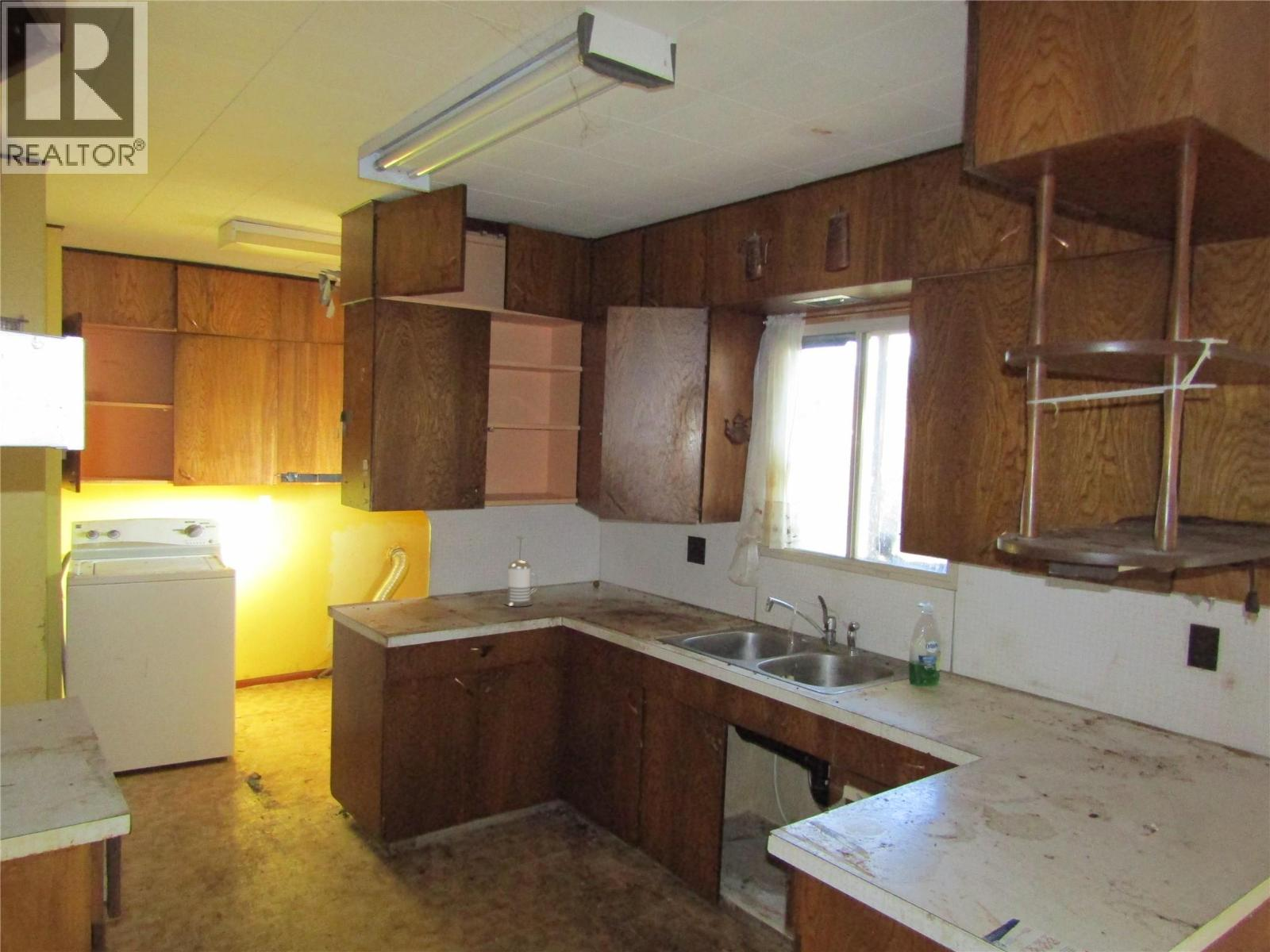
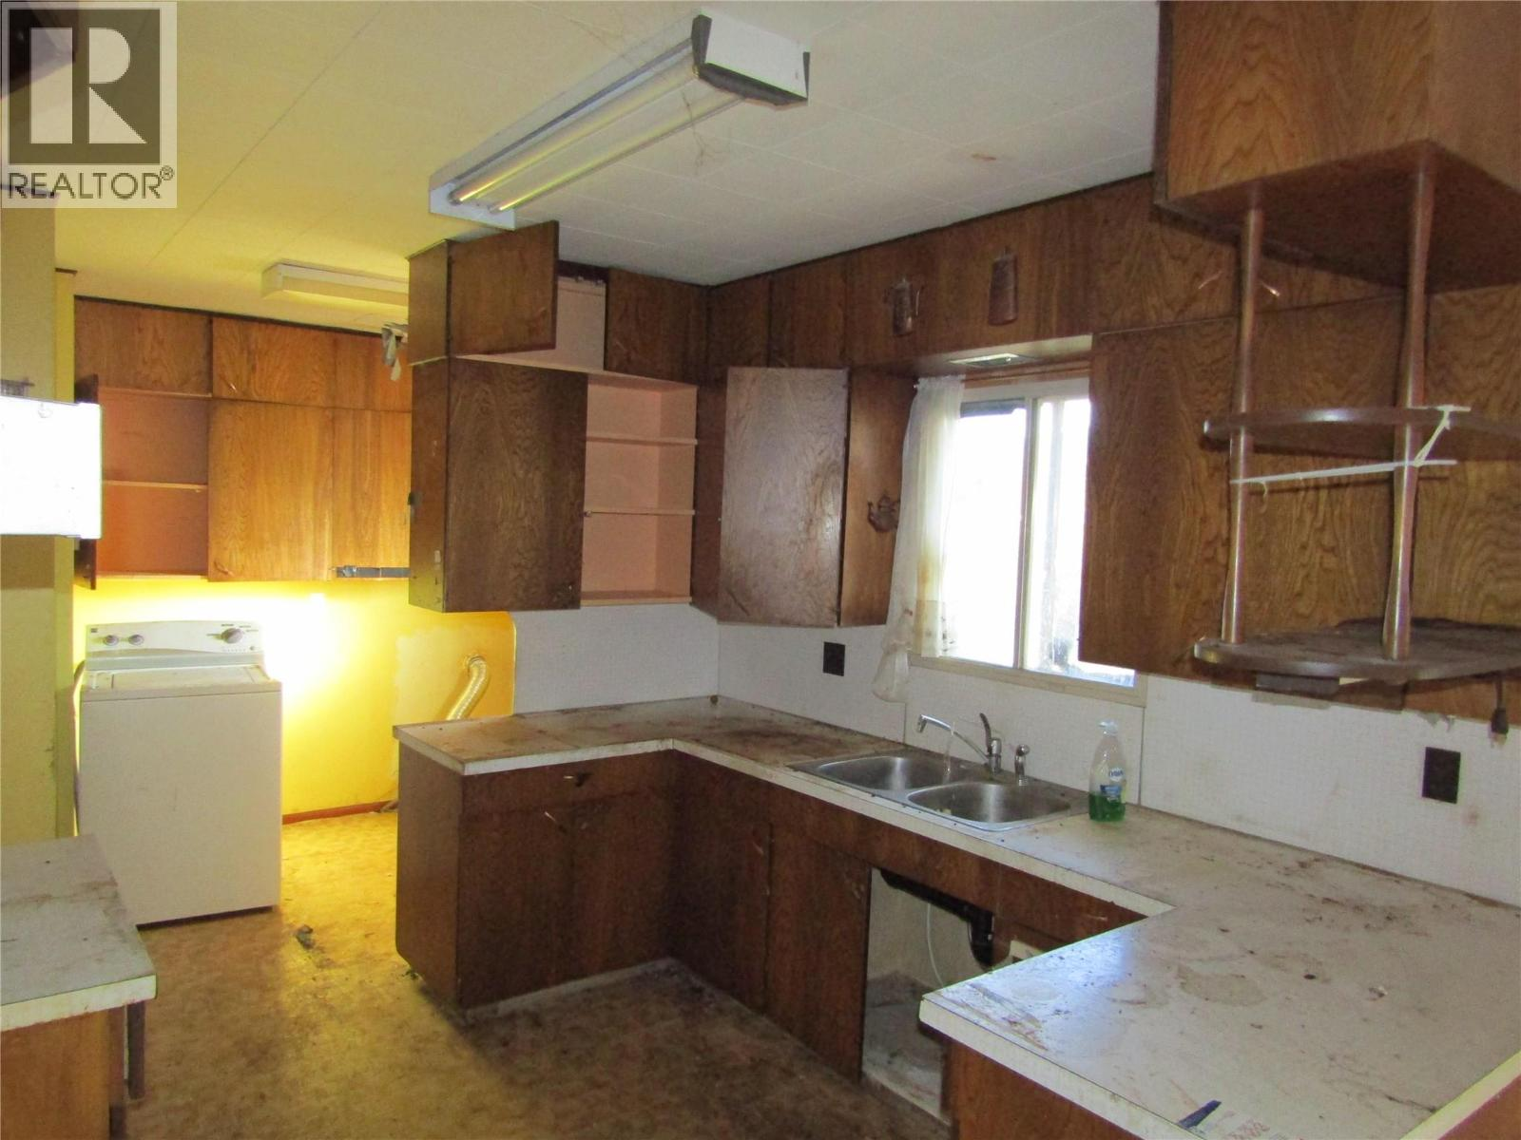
- french press (521, 570)
